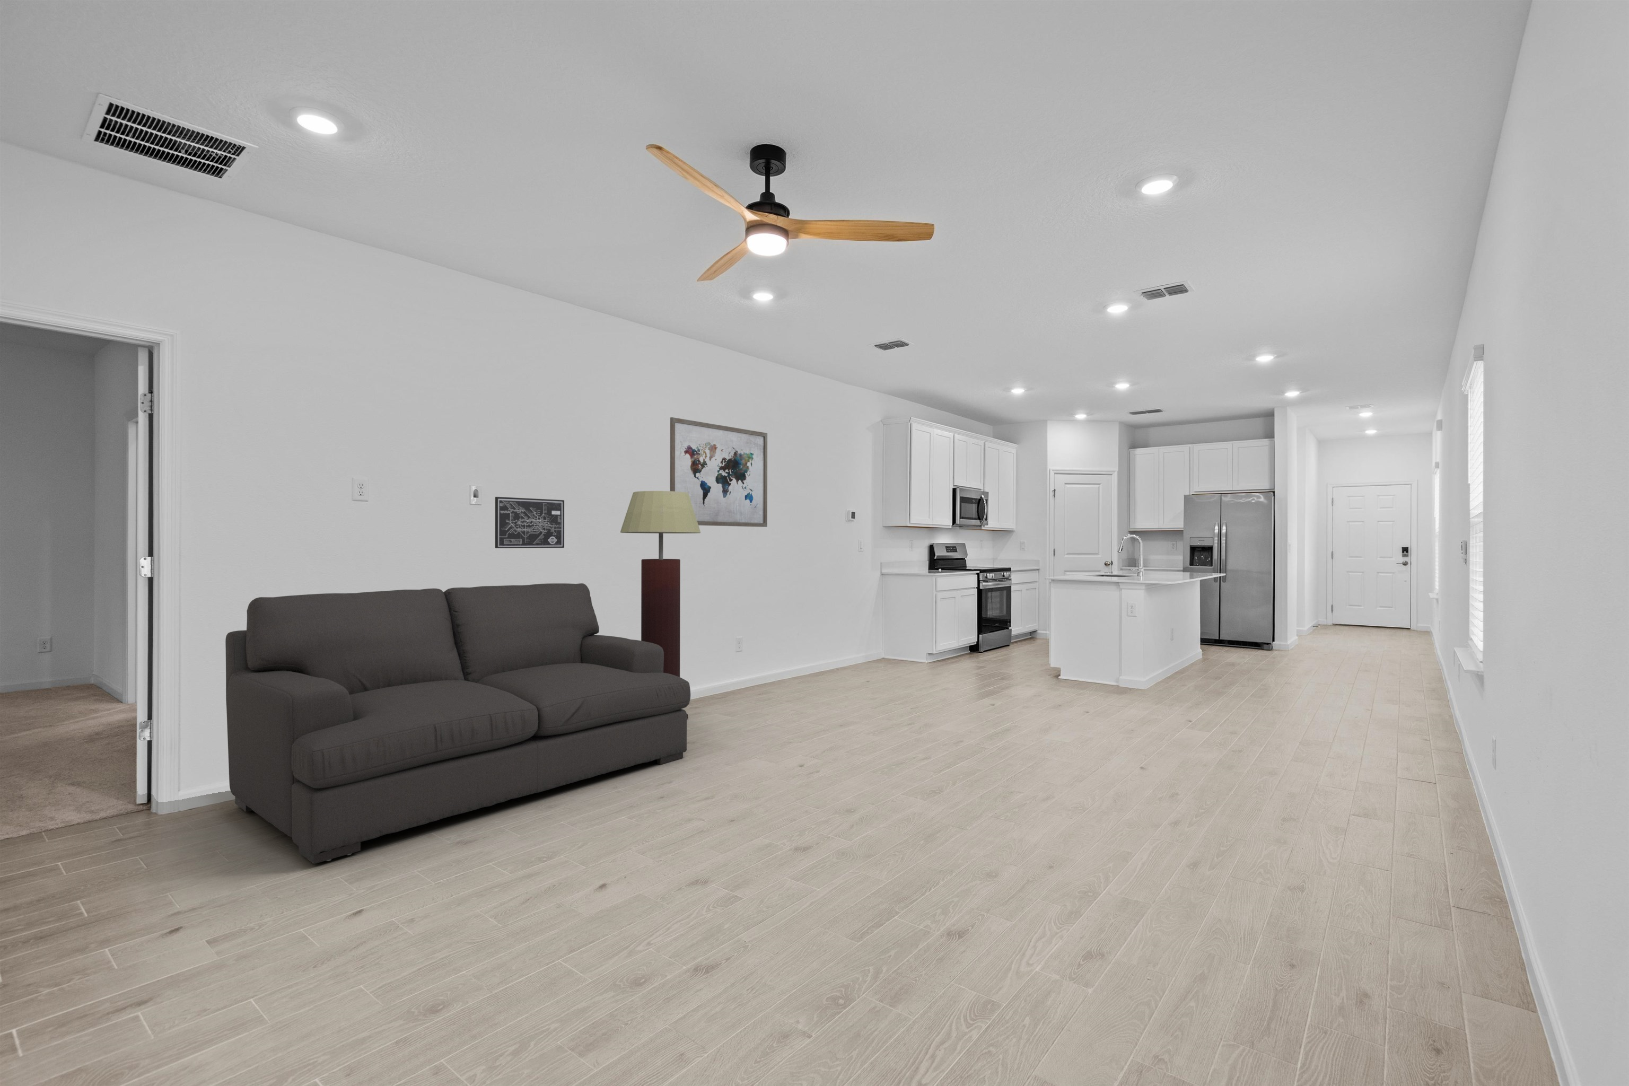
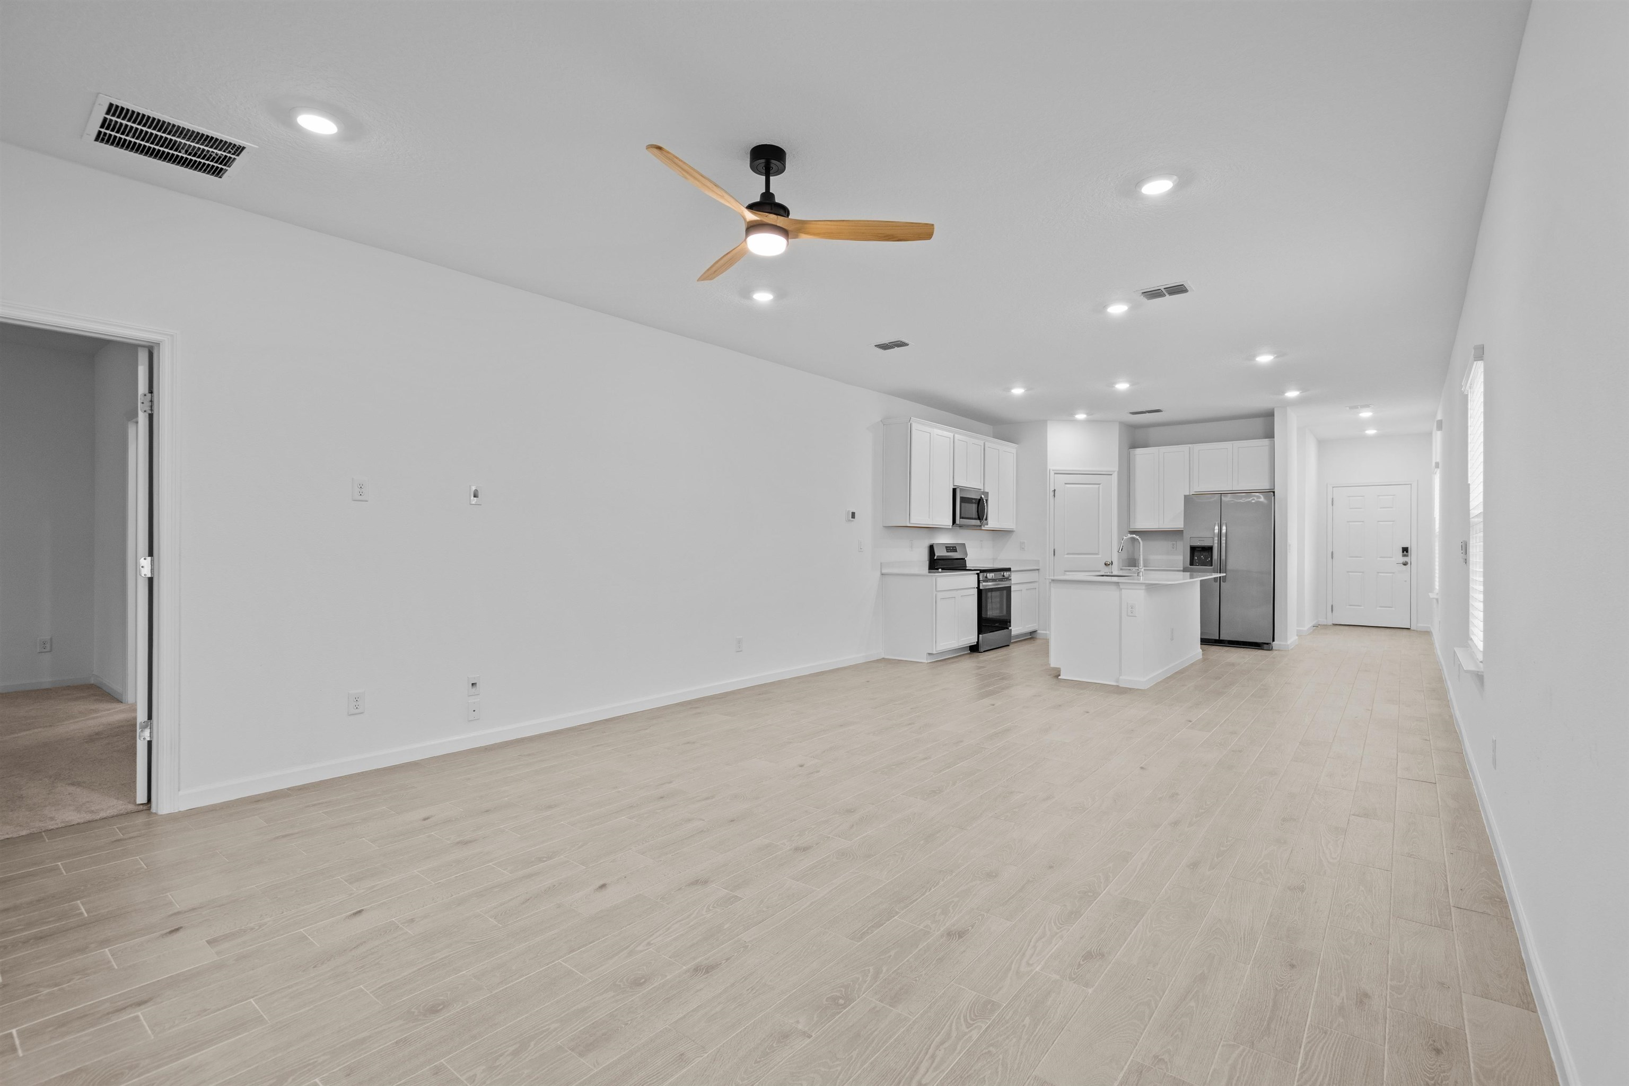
- wall art (531, 522)
- floor lamp (661, 606)
- wall art (721, 475)
- sofa (480, 685)
